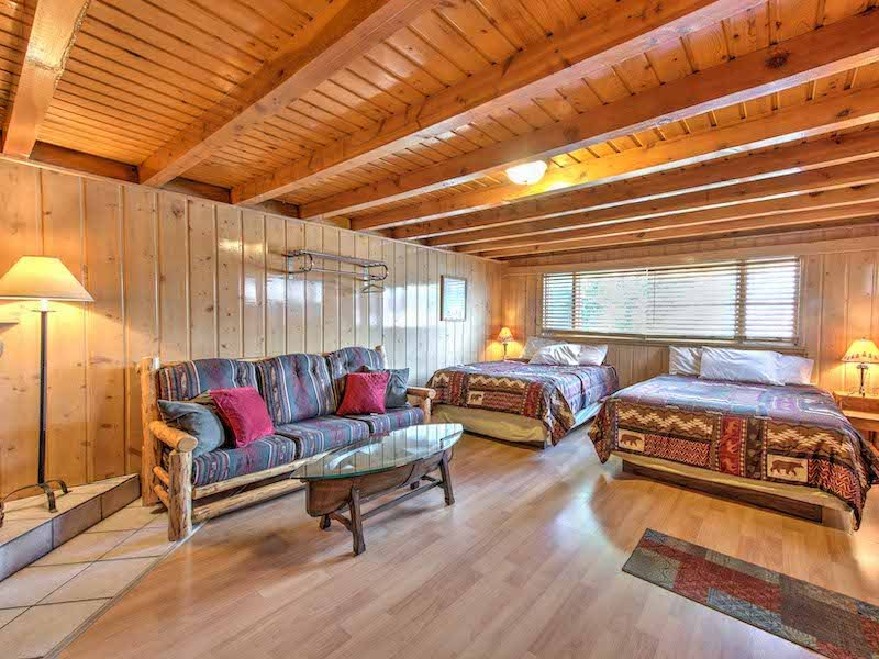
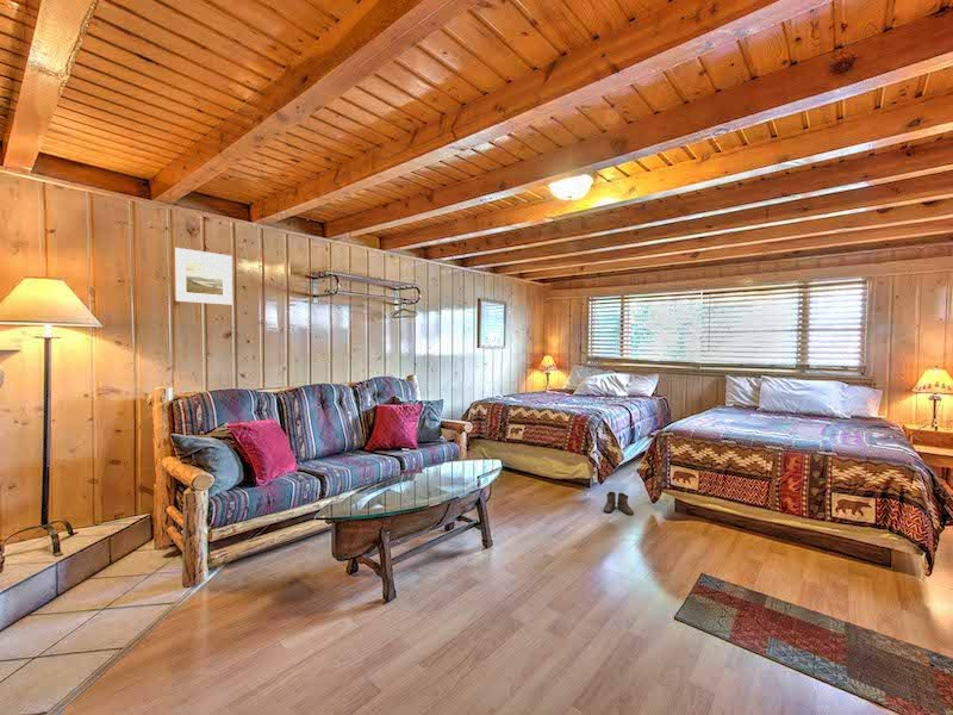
+ boots (617, 502)
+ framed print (204, 276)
